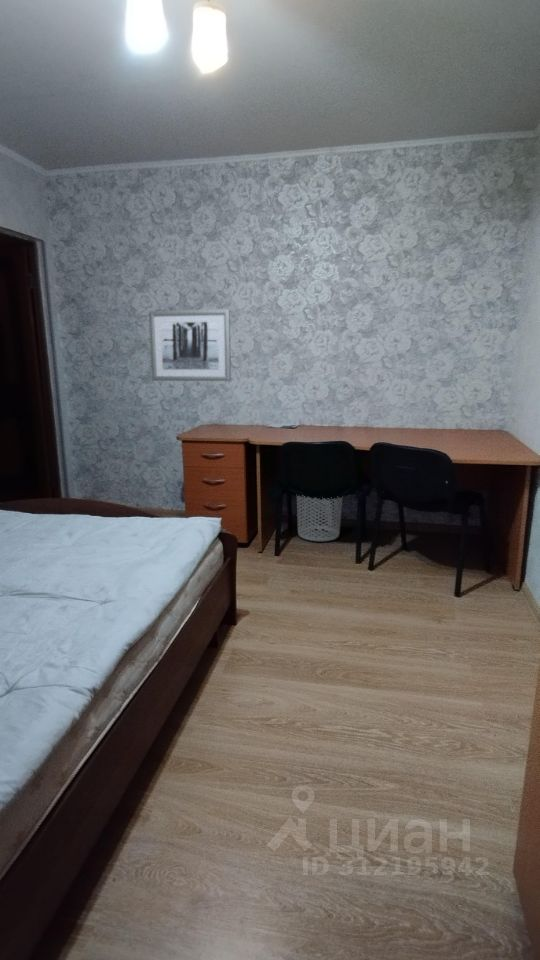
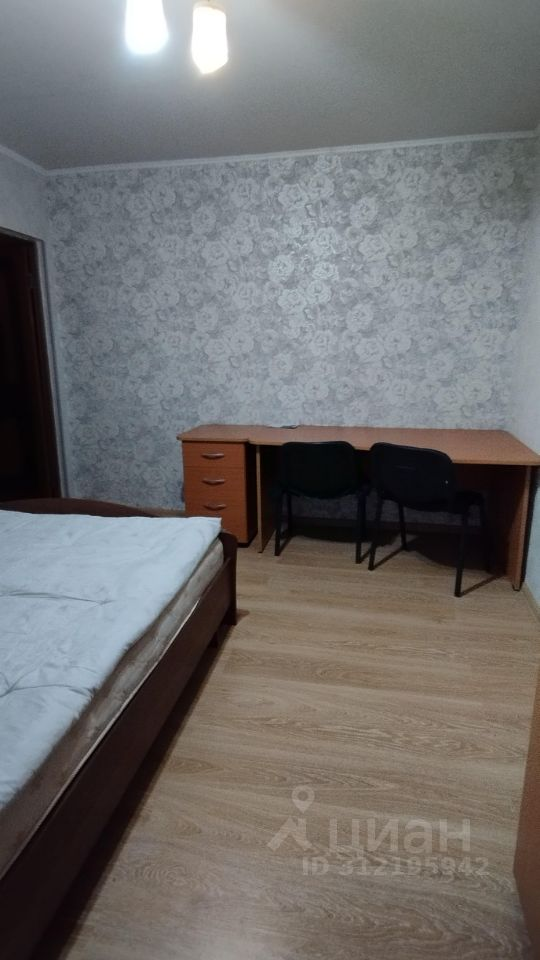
- wall art (189, 346)
- waste bin (319, 509)
